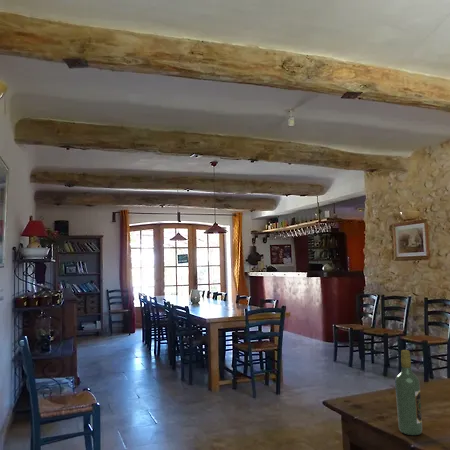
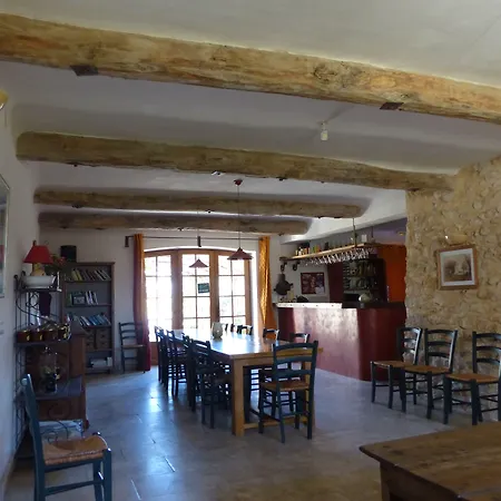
- wine bottle (407, 390)
